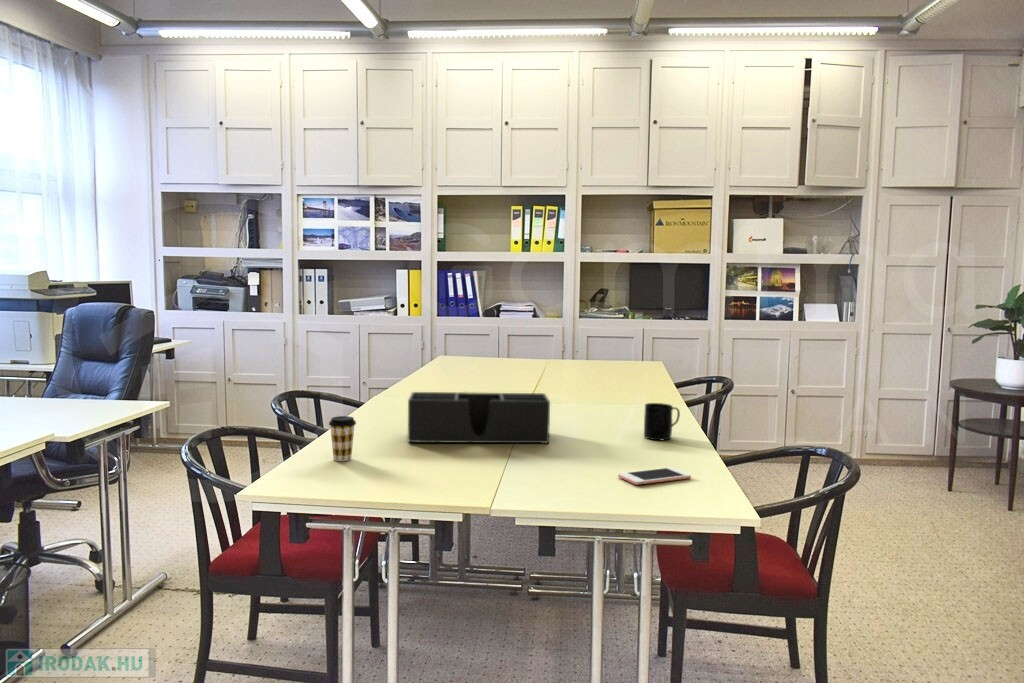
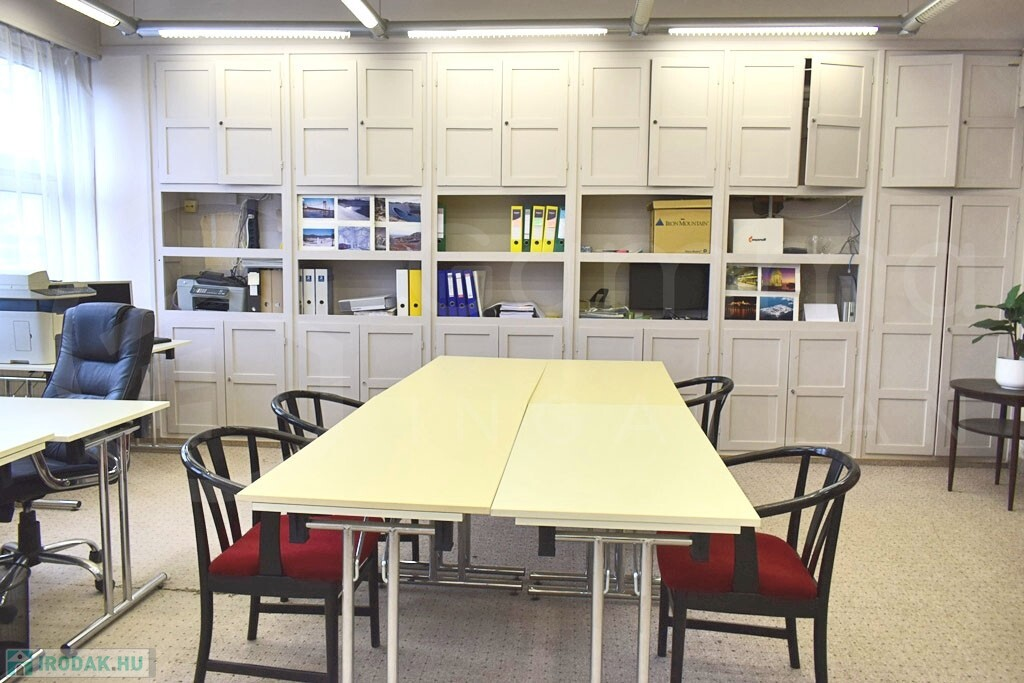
- cell phone (654, 475)
- desk organizer (478, 417)
- mug (662, 421)
- coffee cup (342, 438)
